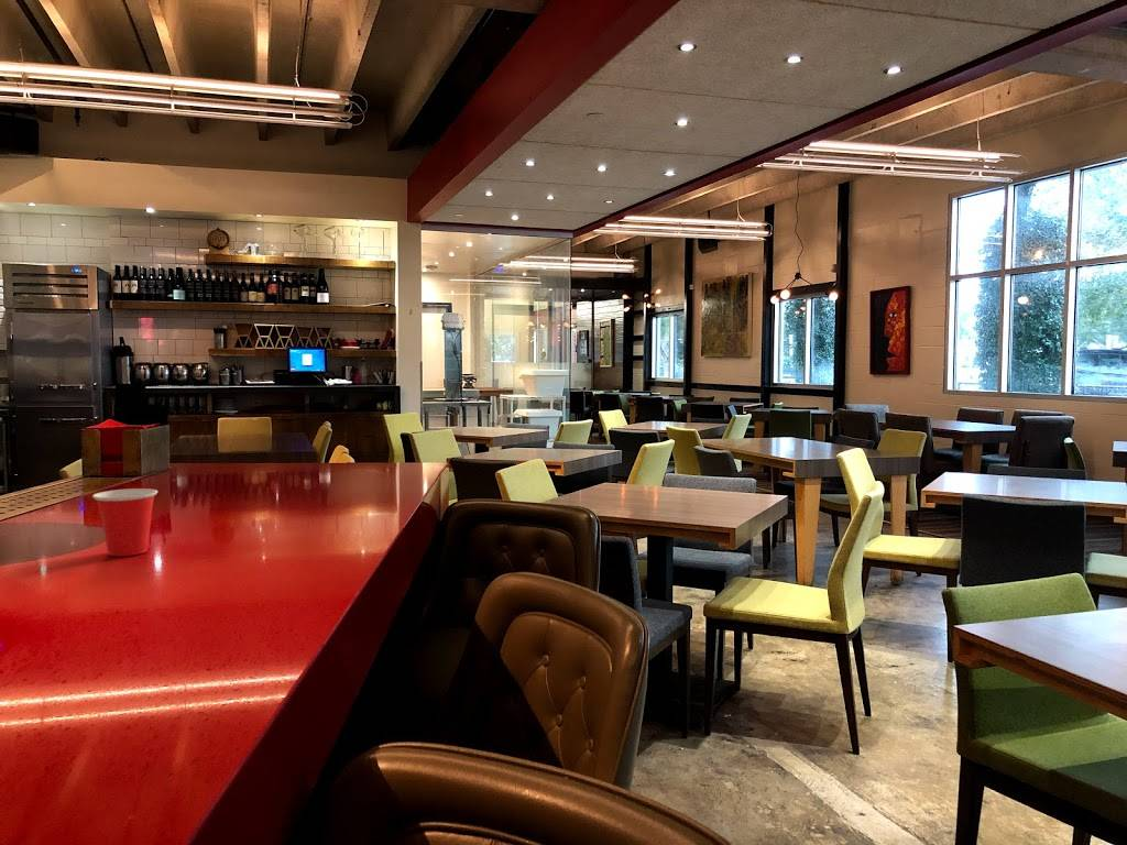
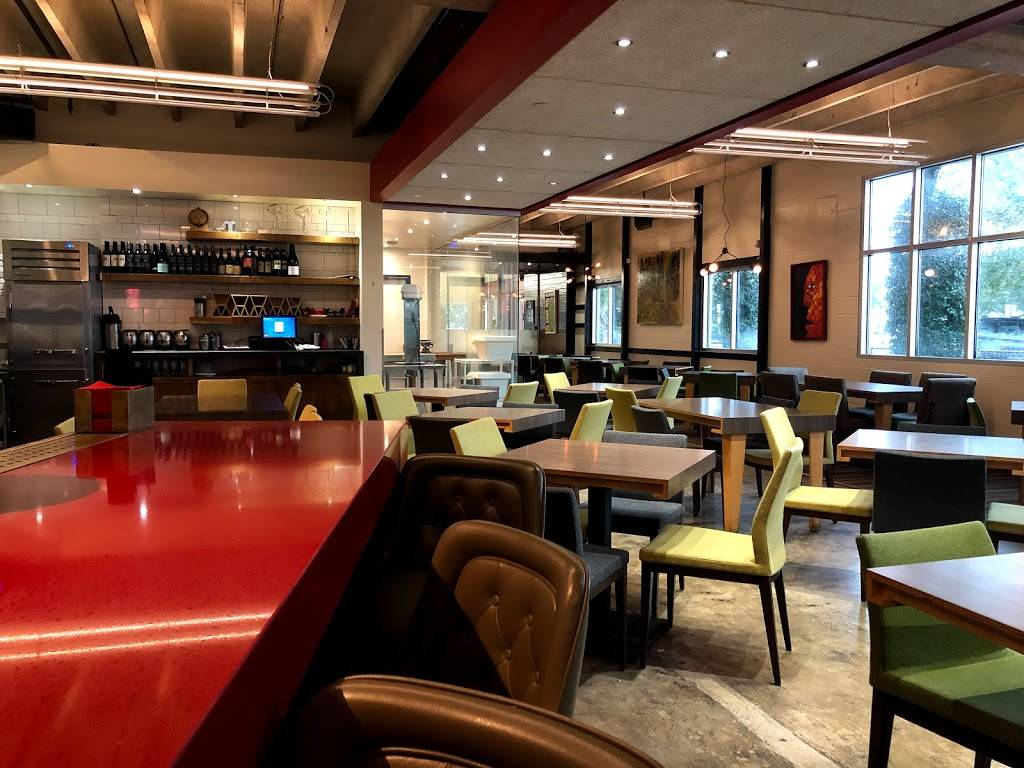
- cup (127, 523)
